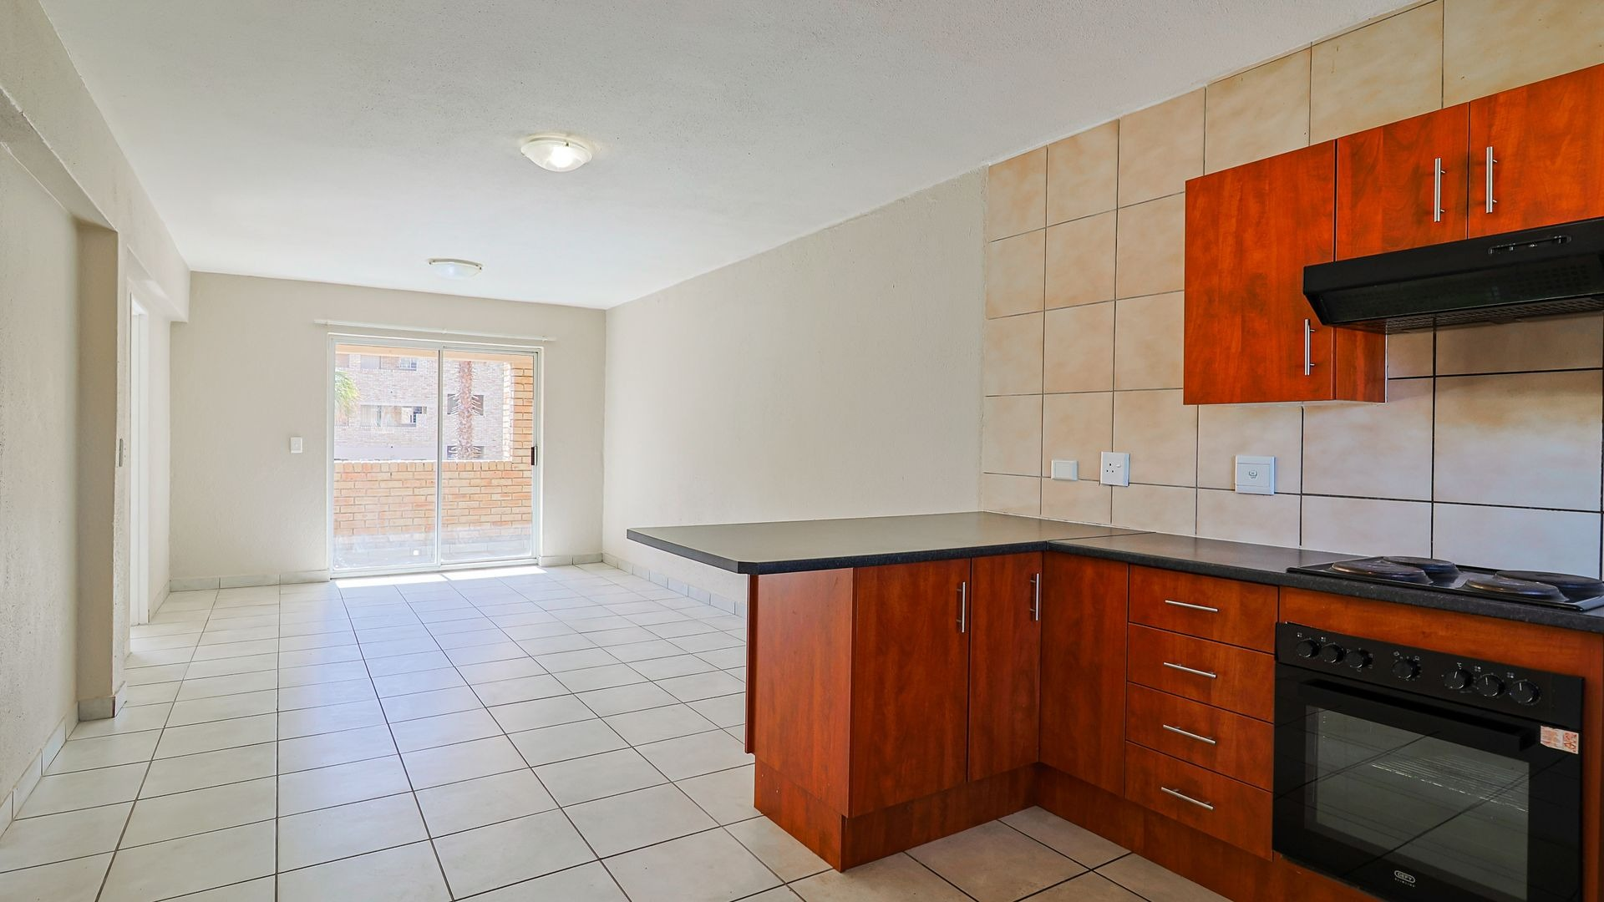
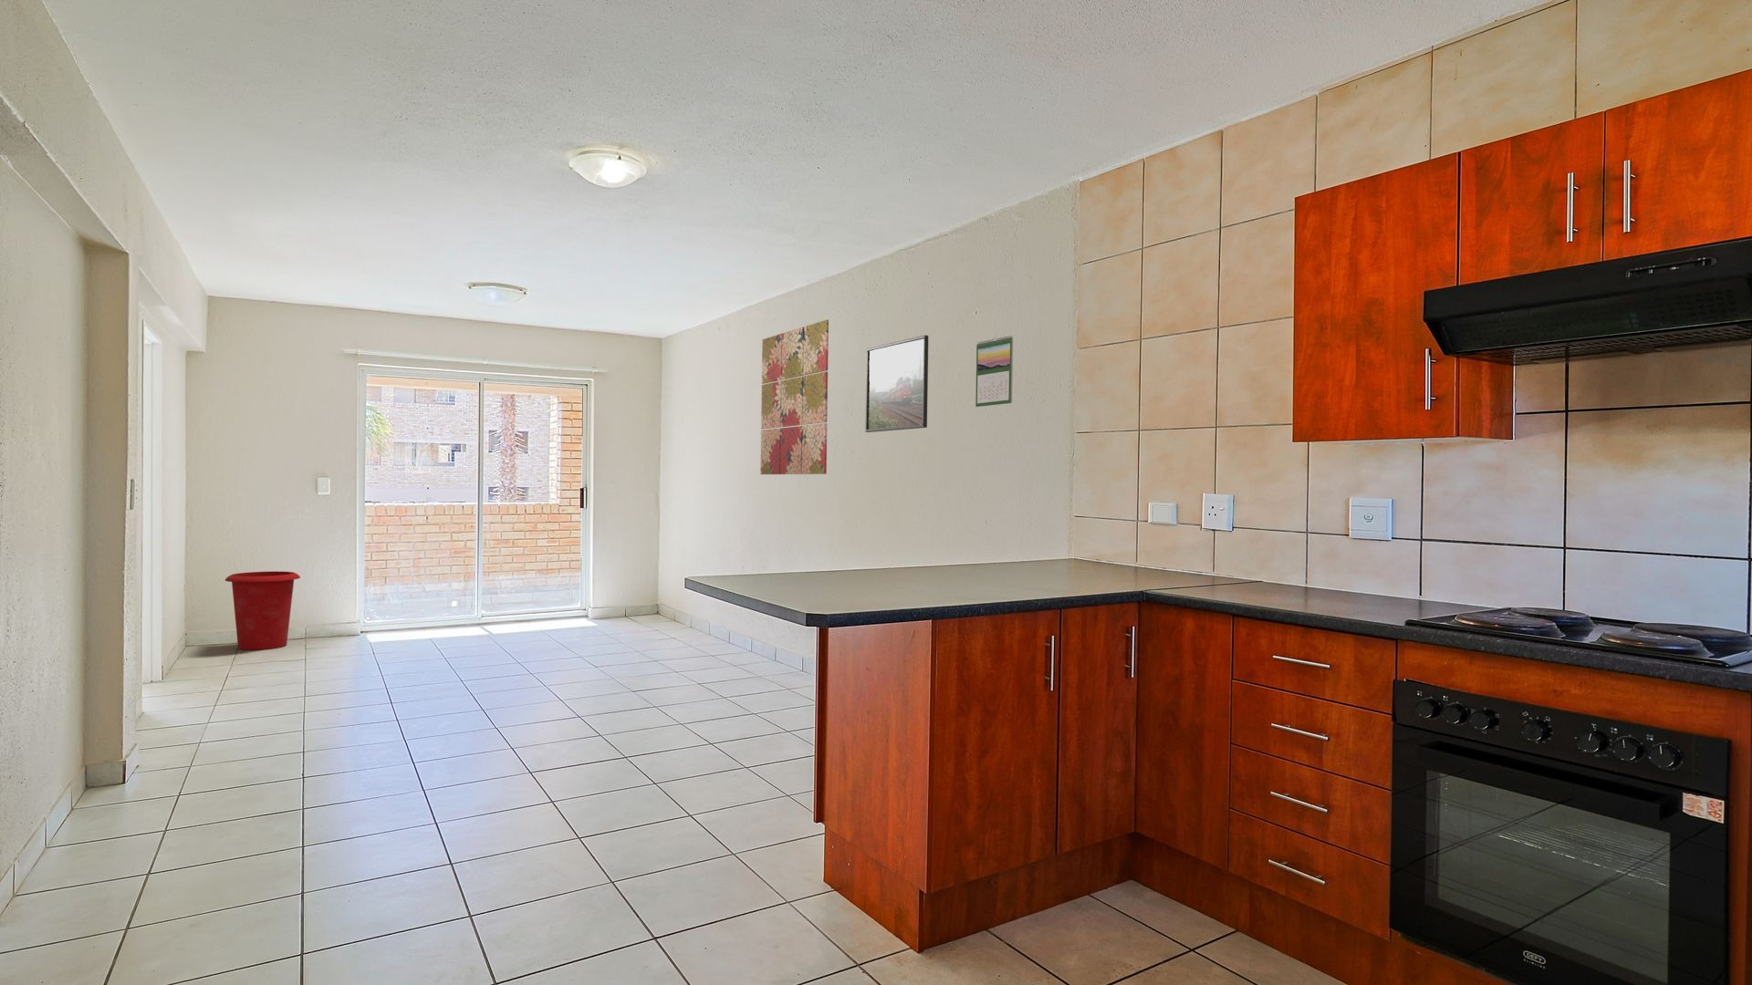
+ wall art (792, 402)
+ waste bin (262, 610)
+ calendar (994, 372)
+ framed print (895, 386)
